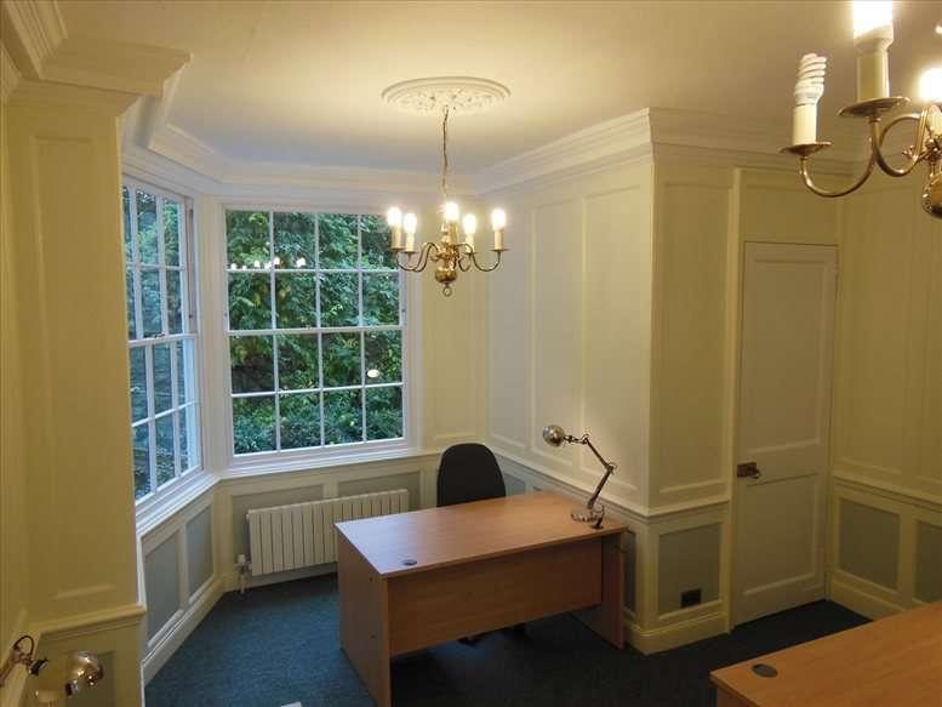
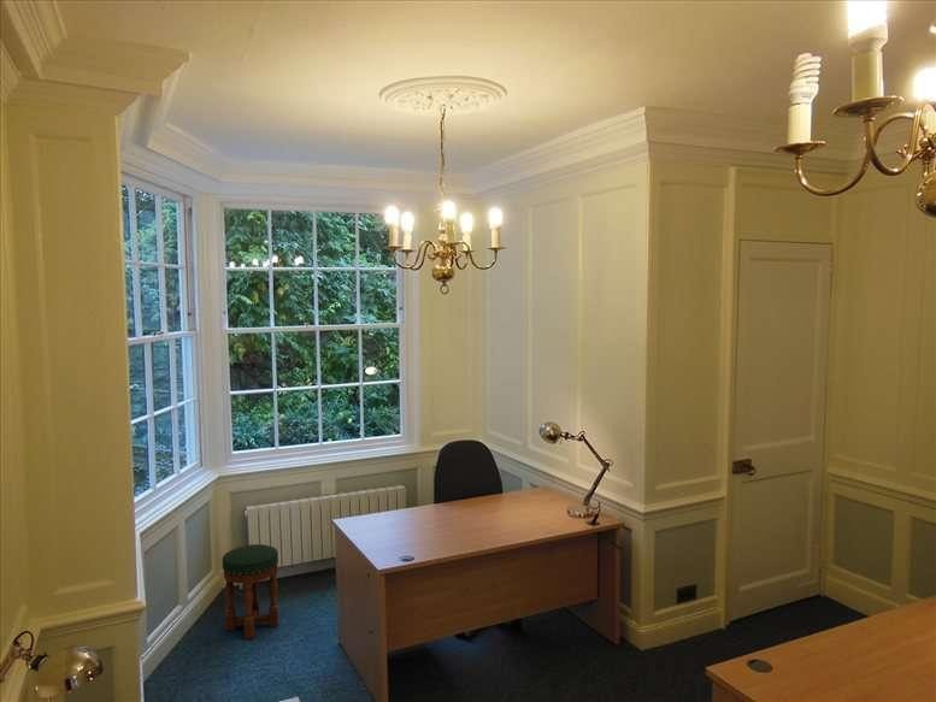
+ stool (251, 588)
